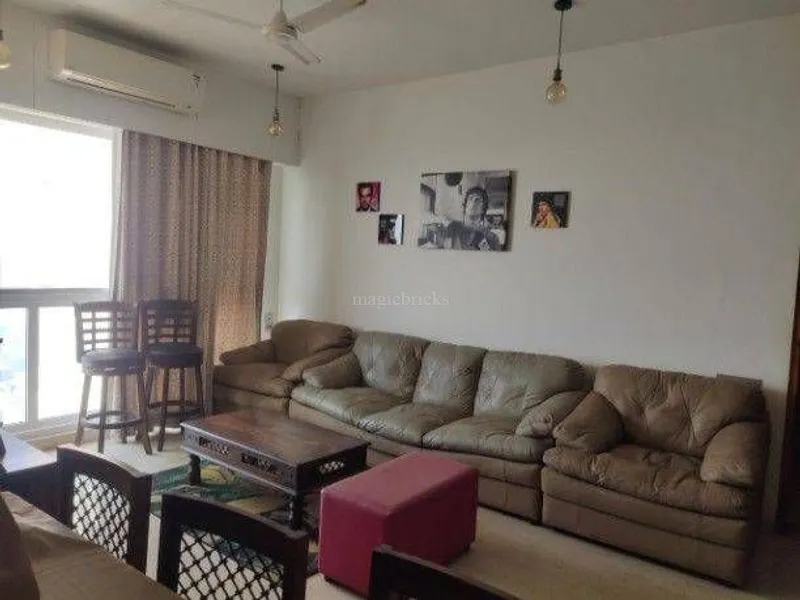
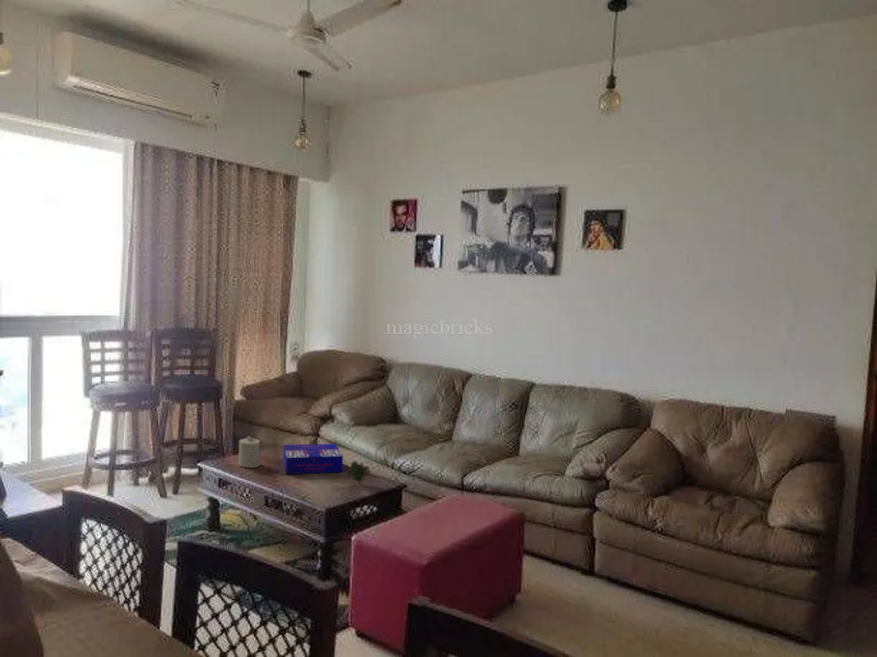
+ candle (249, 450)
+ flower (358, 472)
+ board game (311, 458)
